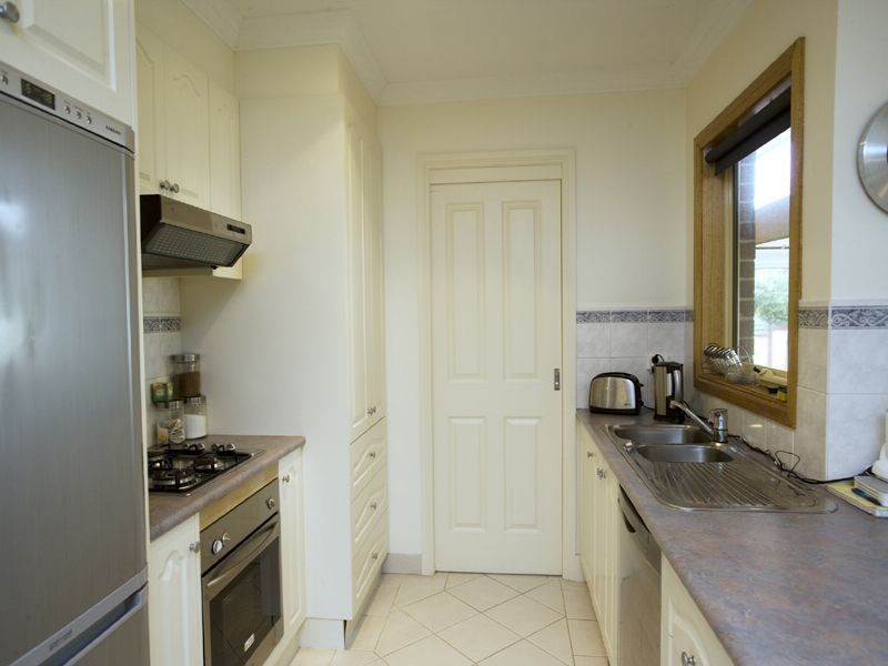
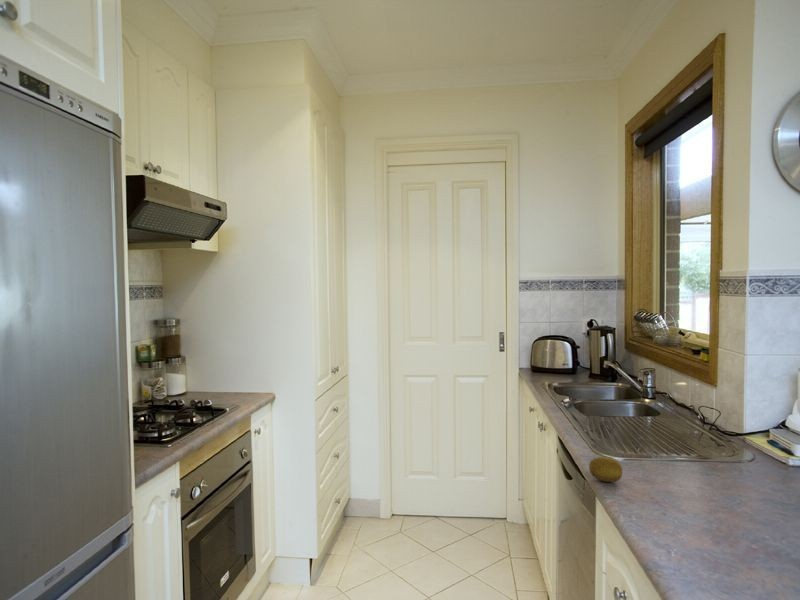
+ fruit (605, 469)
